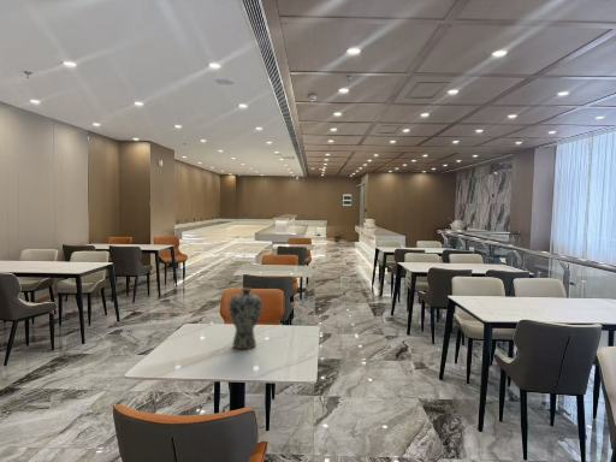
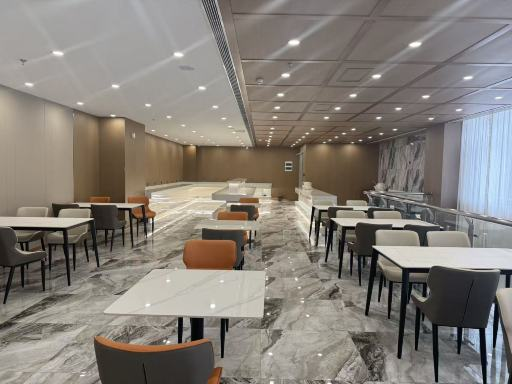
- vase (244, 316)
